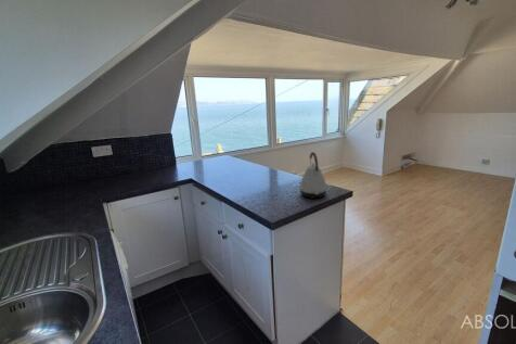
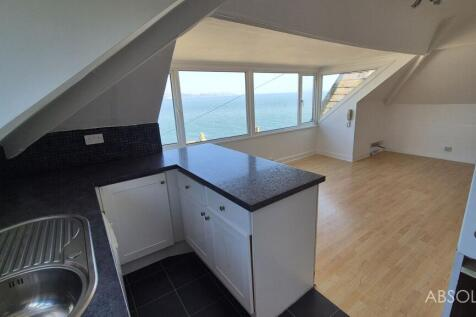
- kettle (312, 174)
